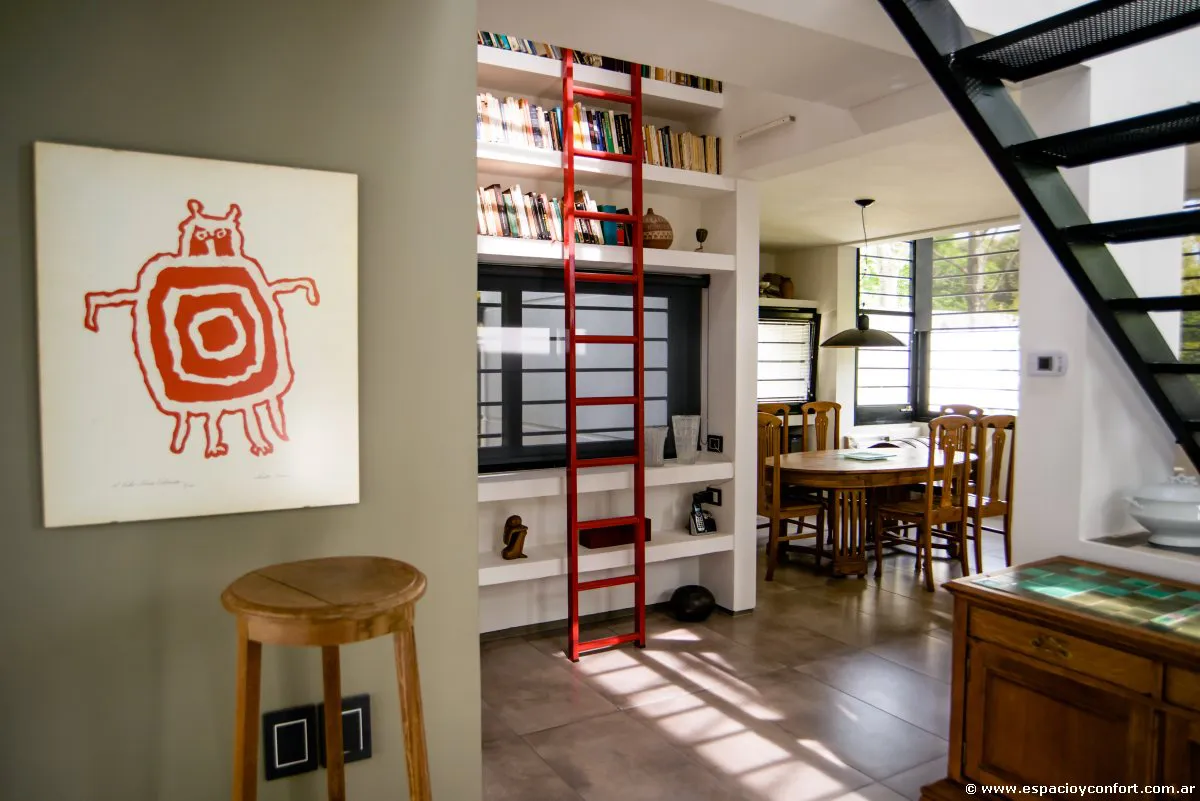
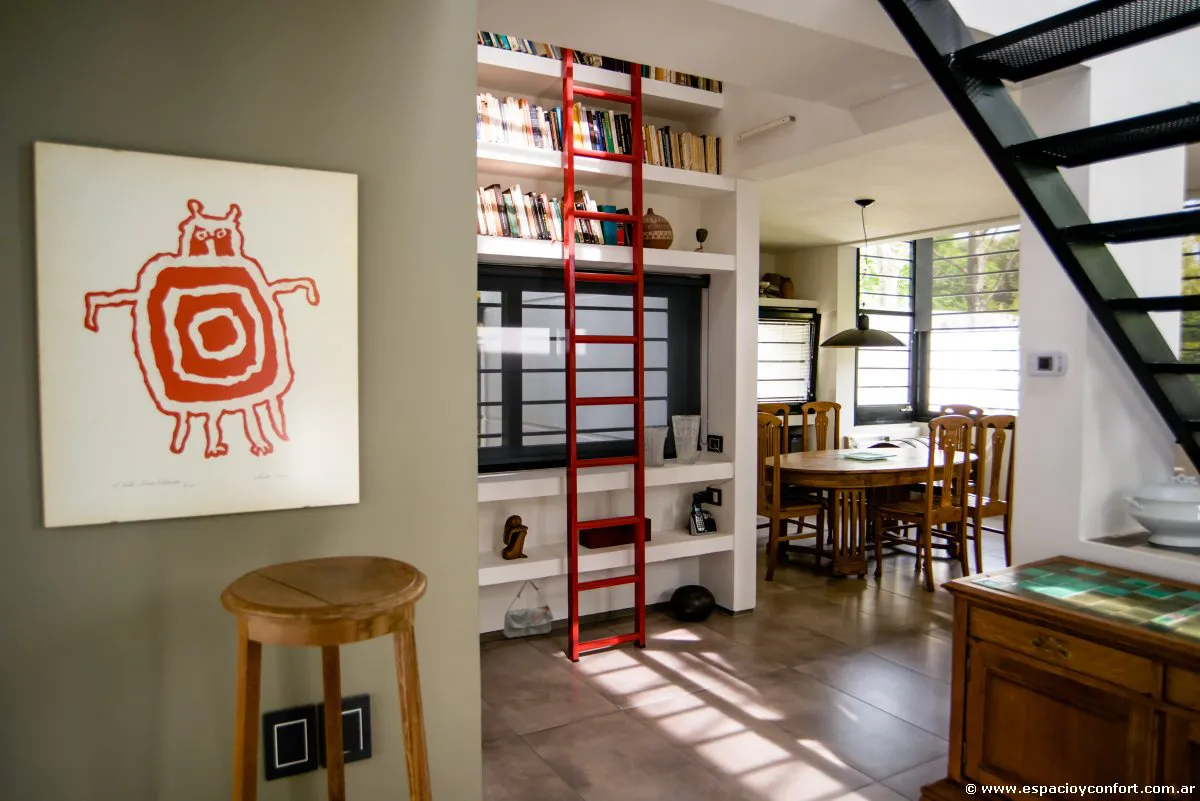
+ bag (528, 608)
